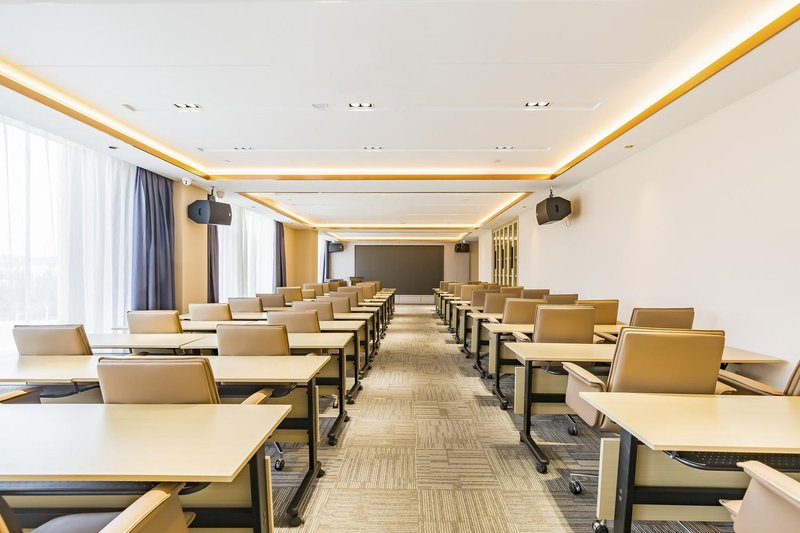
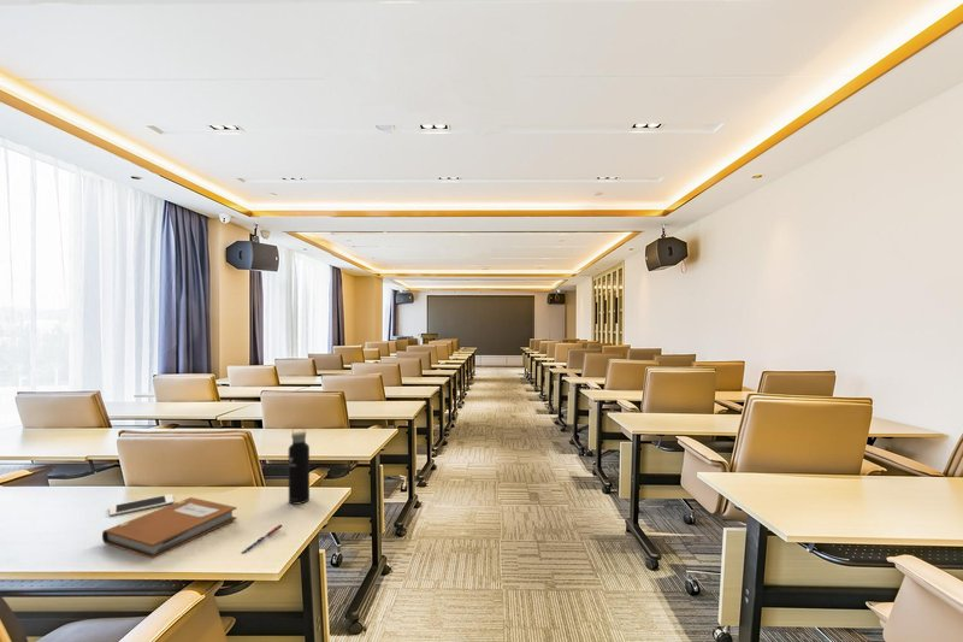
+ cell phone (142, 503)
+ pen (262, 537)
+ water bottle (299, 463)
+ notebook (175, 523)
